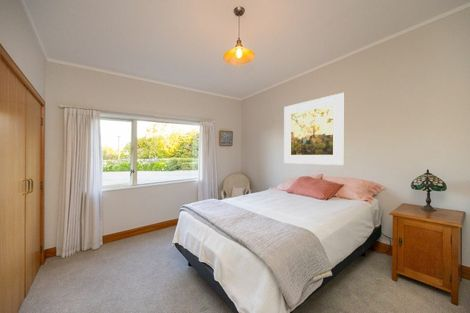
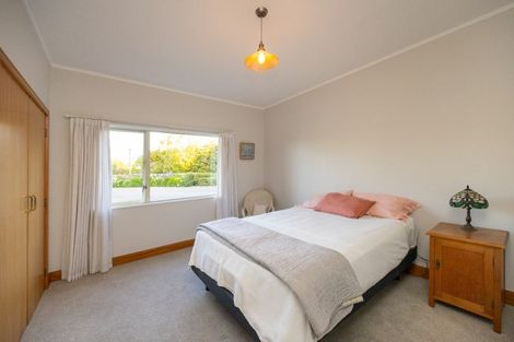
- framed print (310, 132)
